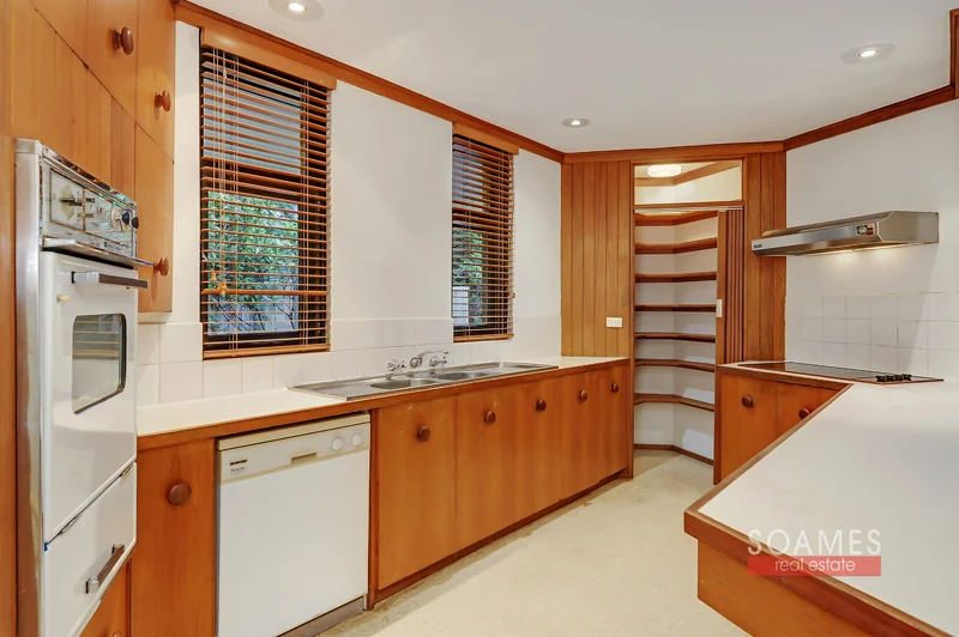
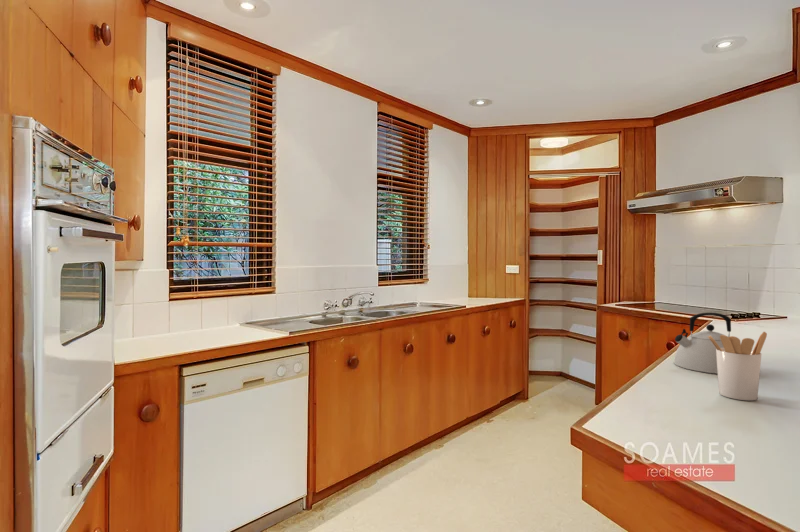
+ utensil holder (737, 364)
+ kettle (708, 339)
